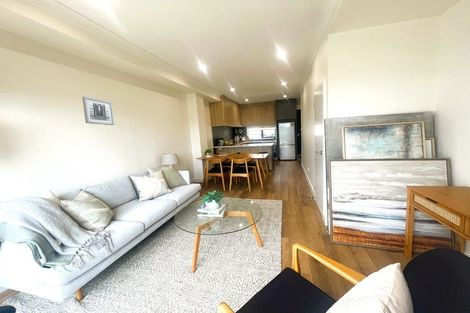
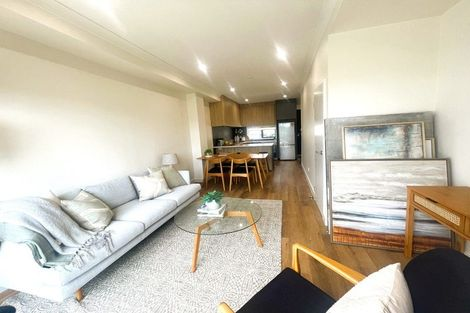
- wall art (99, 112)
